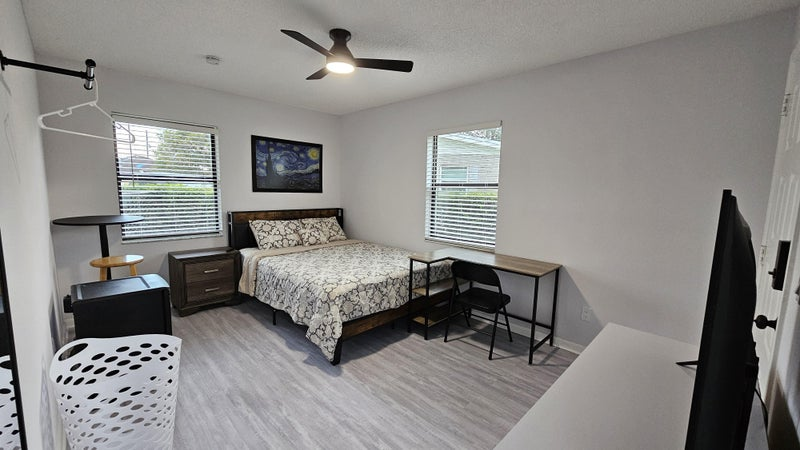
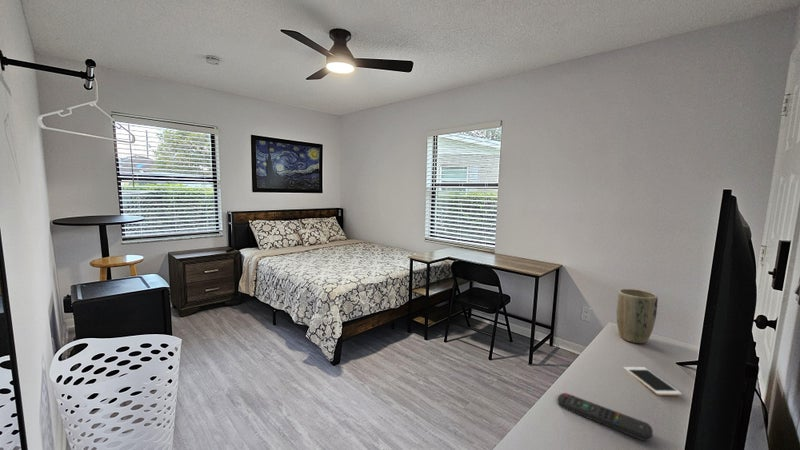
+ cell phone (650, 380)
+ plant pot (635, 316)
+ remote control (601, 414)
